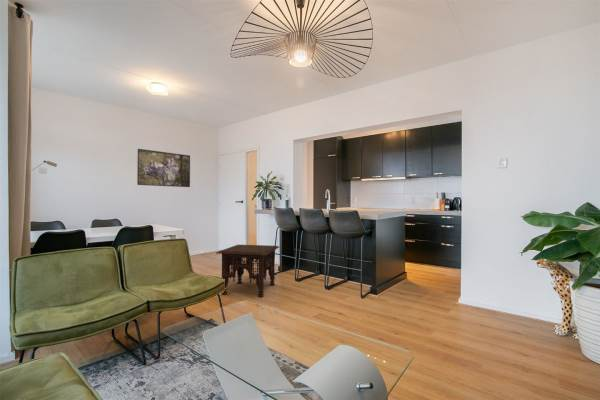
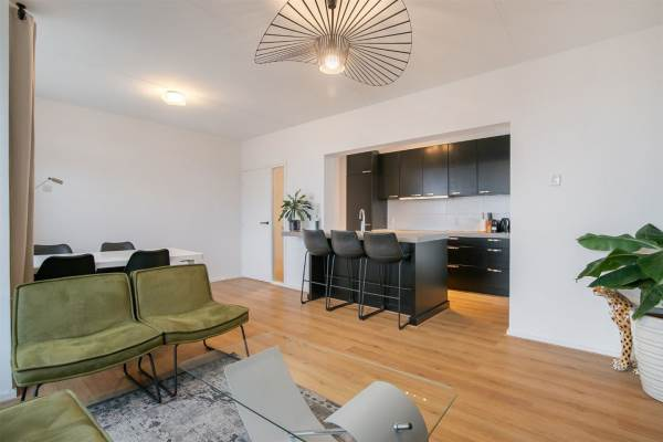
- side table (249, 268)
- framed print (165, 169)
